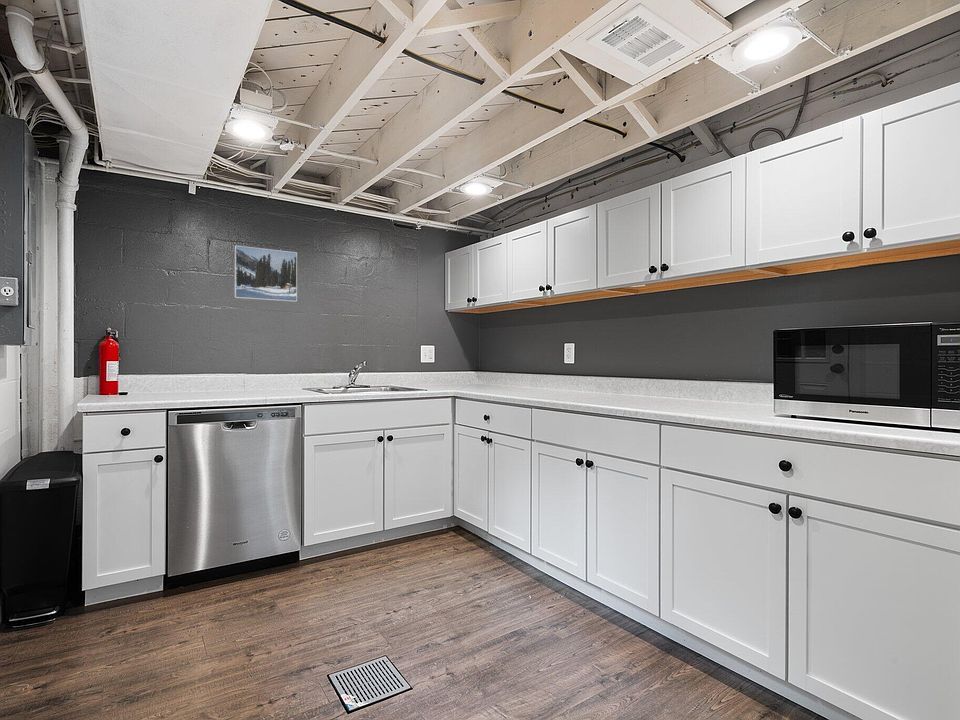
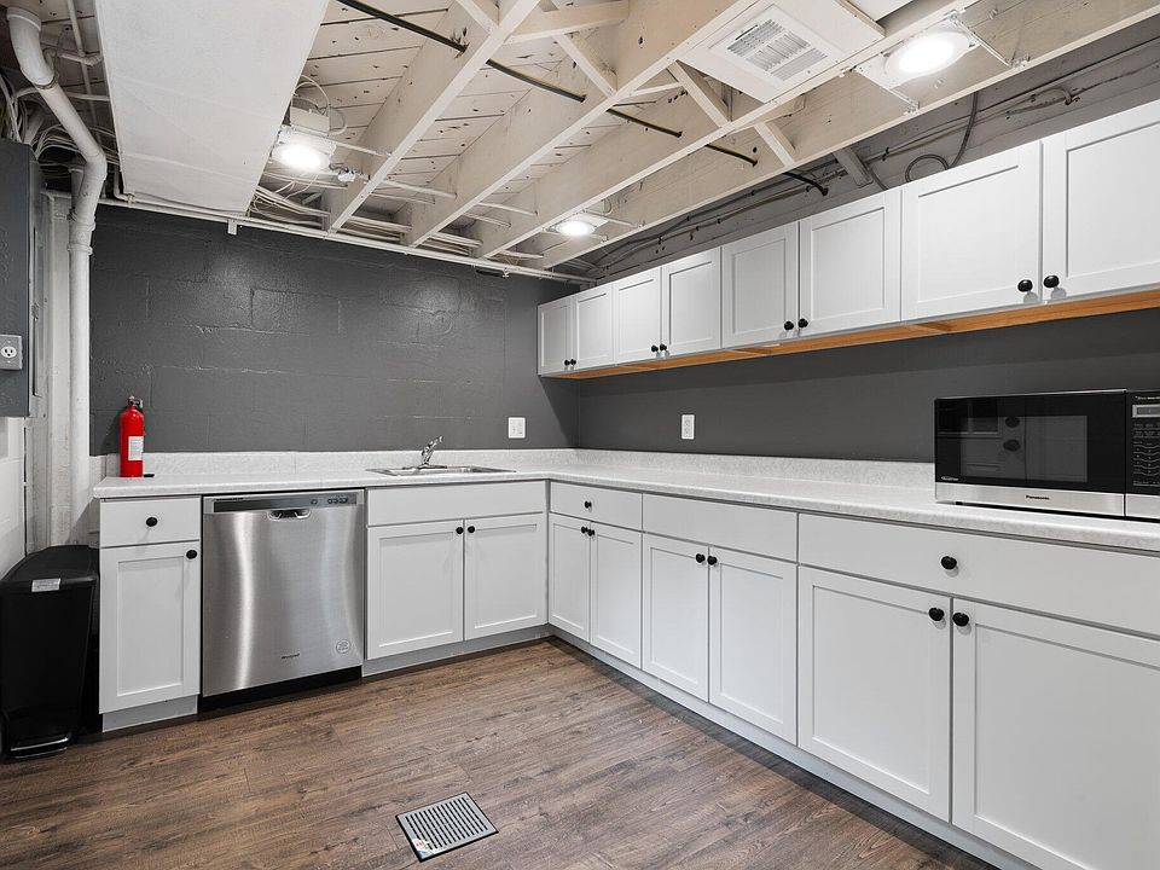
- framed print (266, 274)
